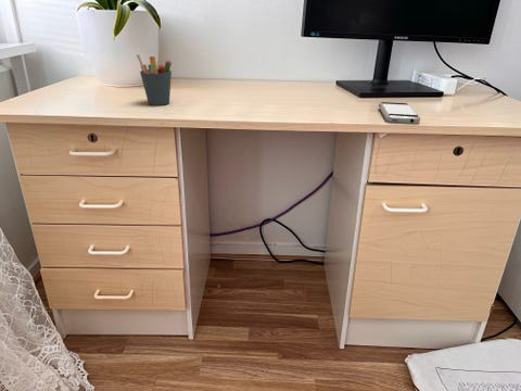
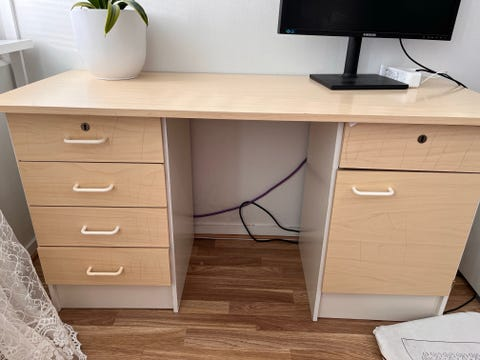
- pen holder (156, 78)
- smartphone (398, 112)
